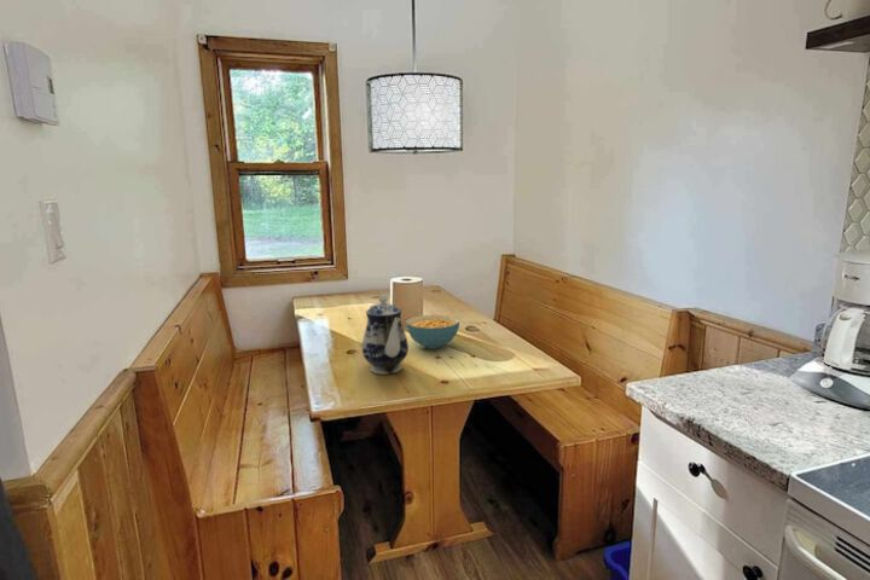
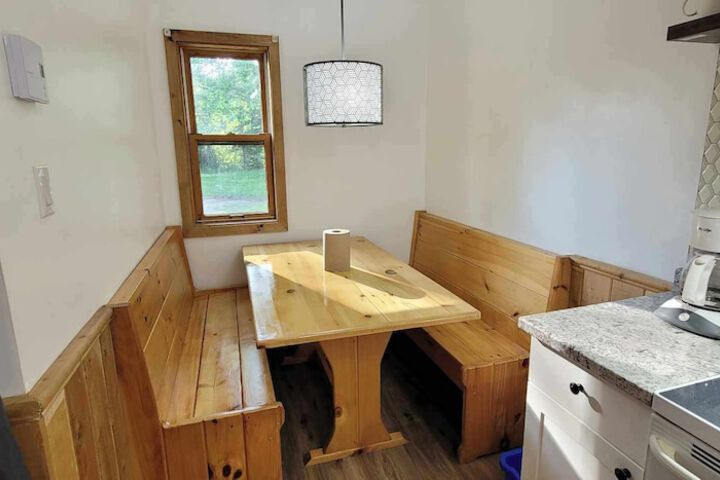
- cereal bowl (433, 334)
- teapot (384, 332)
